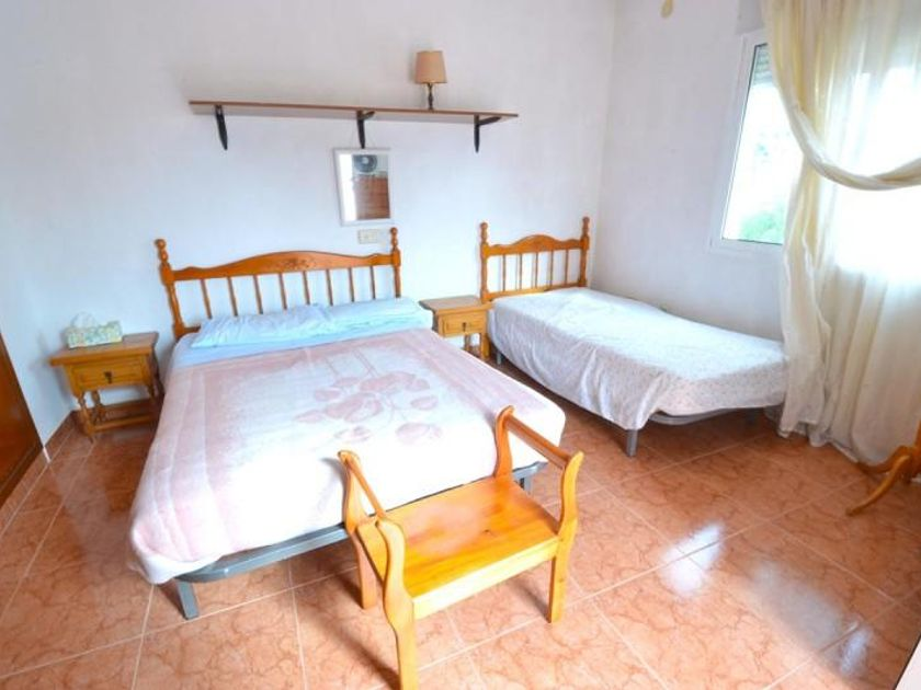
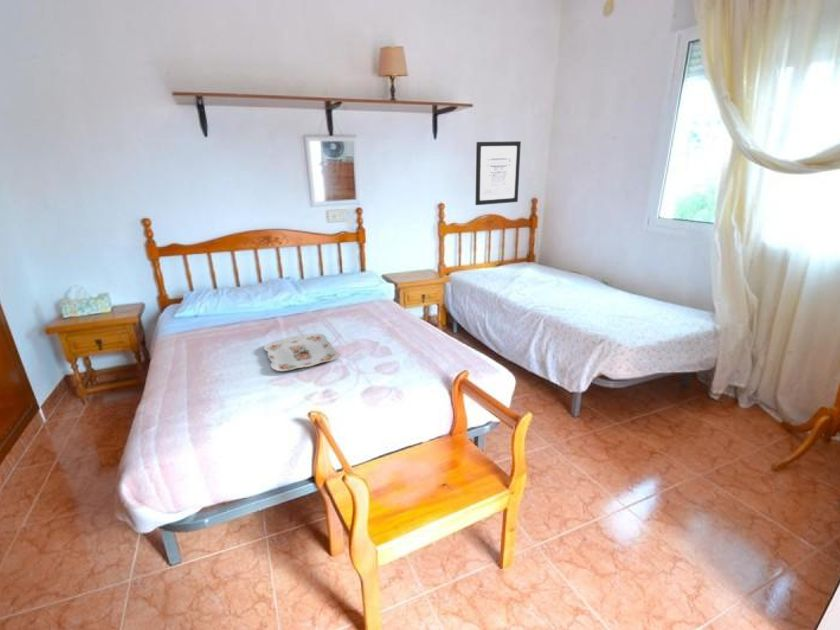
+ wall art (498, 173)
+ serving tray (300, 351)
